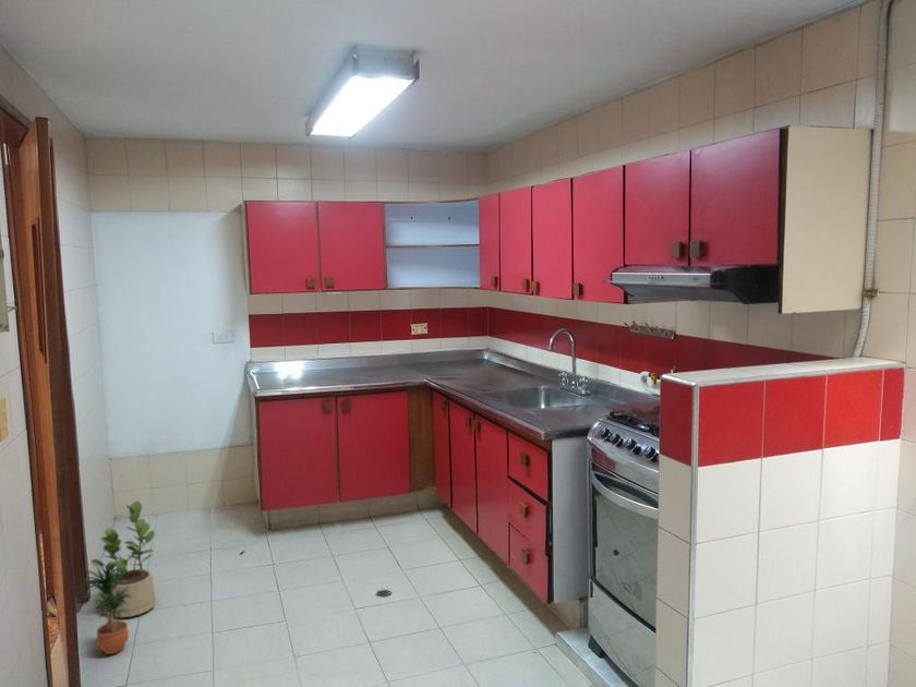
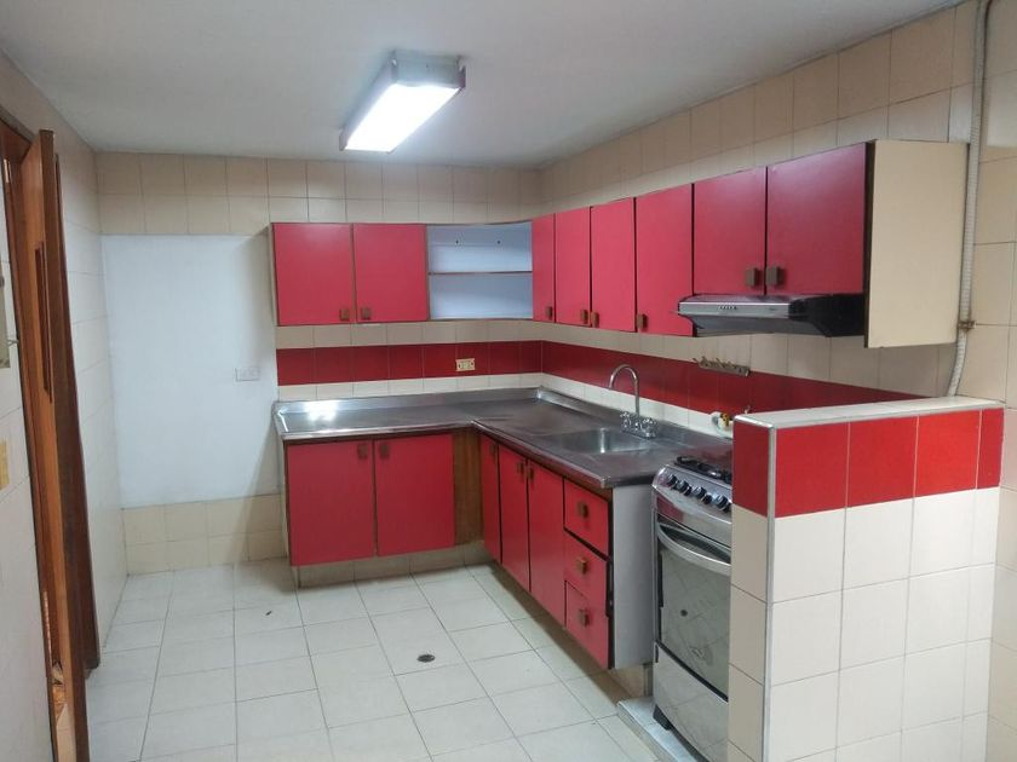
- potted plant (121, 557)
- potted plant (106, 603)
